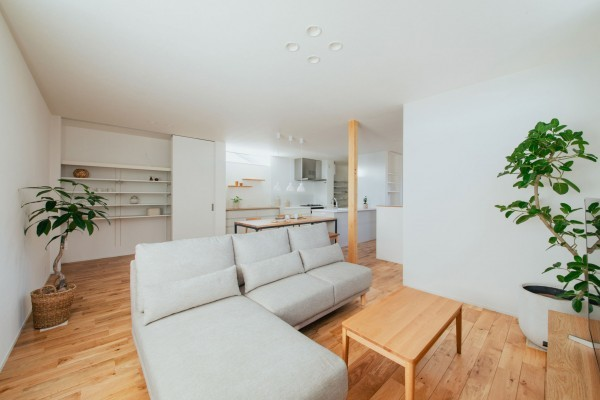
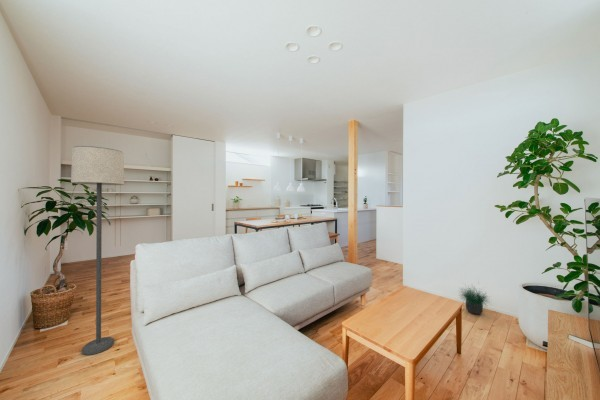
+ lamp (98, 248)
+ potted plant (474, 296)
